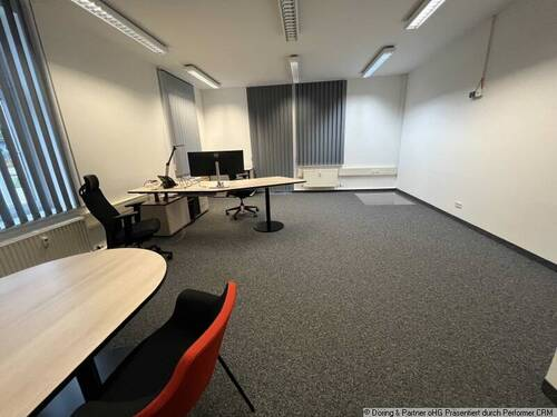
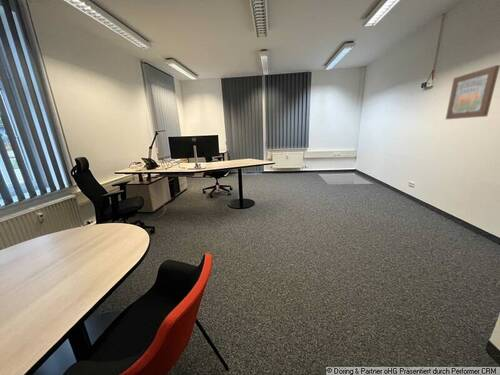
+ wall art (469, 95)
